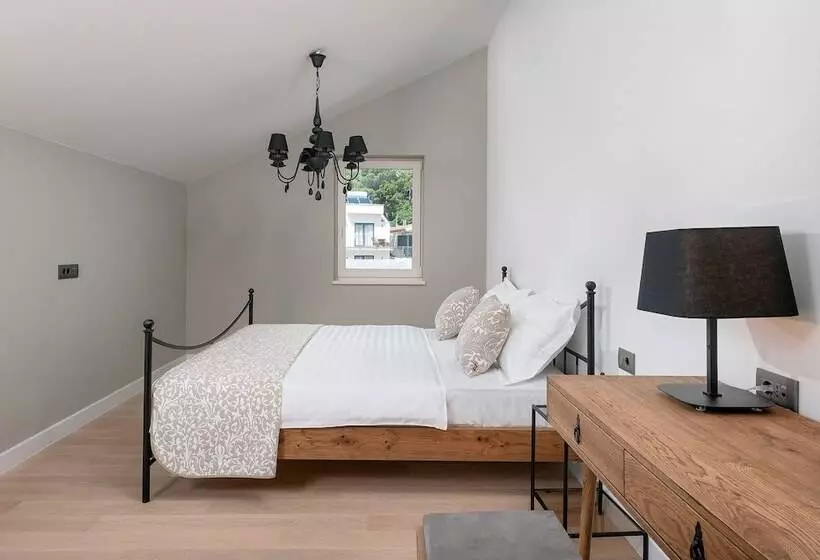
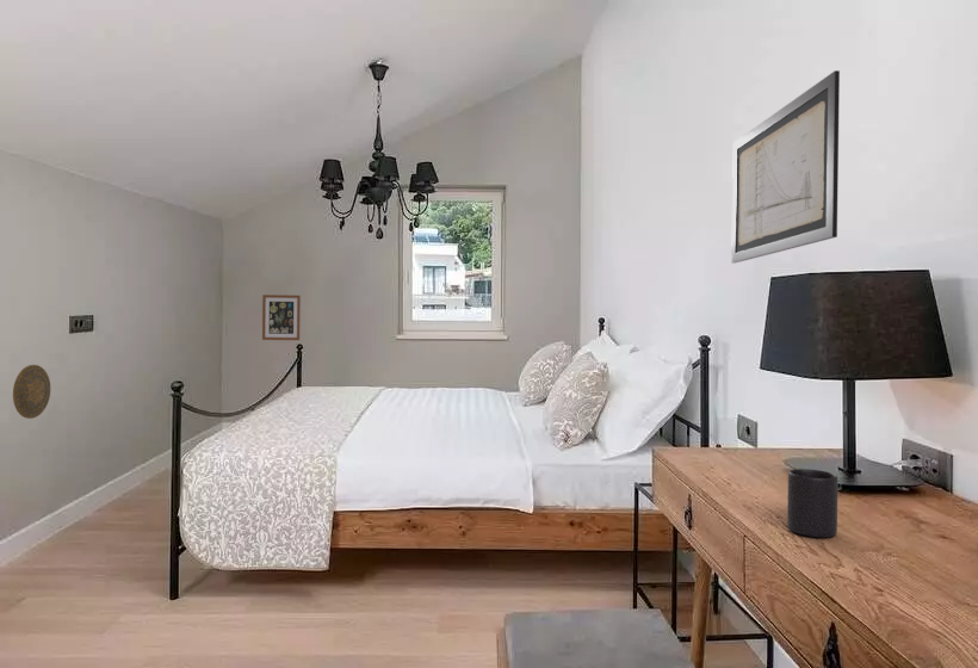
+ wall art (776, 181)
+ decorative plate (35, 391)
+ wall art (280, 317)
+ mug (809, 499)
